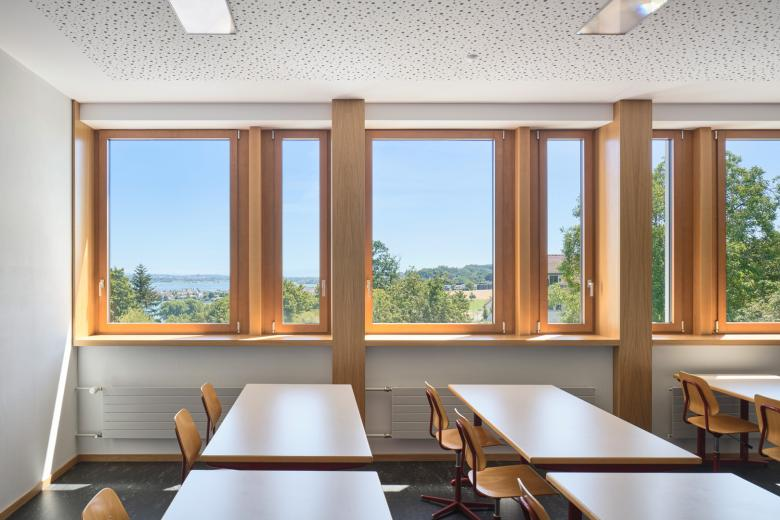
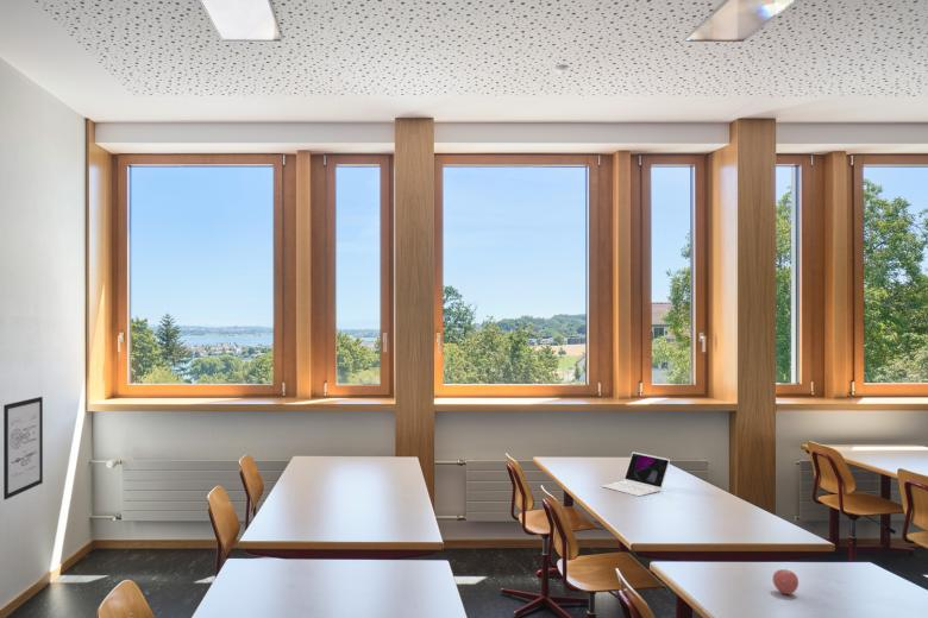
+ wall art (24, 446)
+ apple (785, 580)
+ laptop (635, 471)
